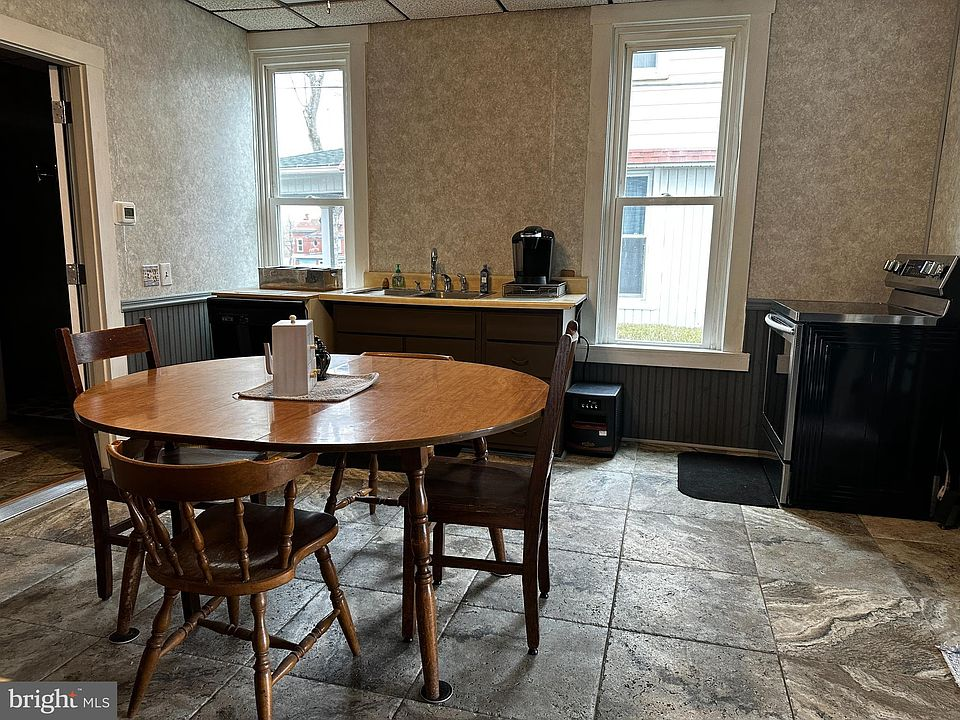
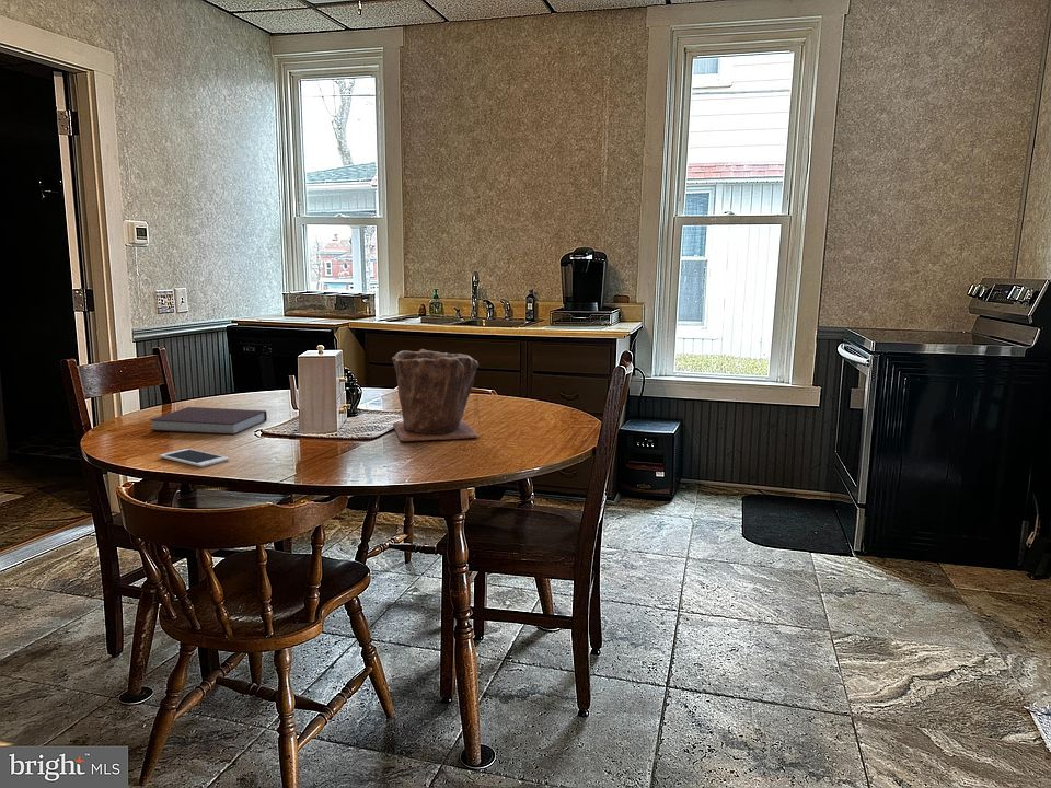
+ cell phone (194, 457)
+ plant pot (435, 392)
+ notebook (210, 419)
